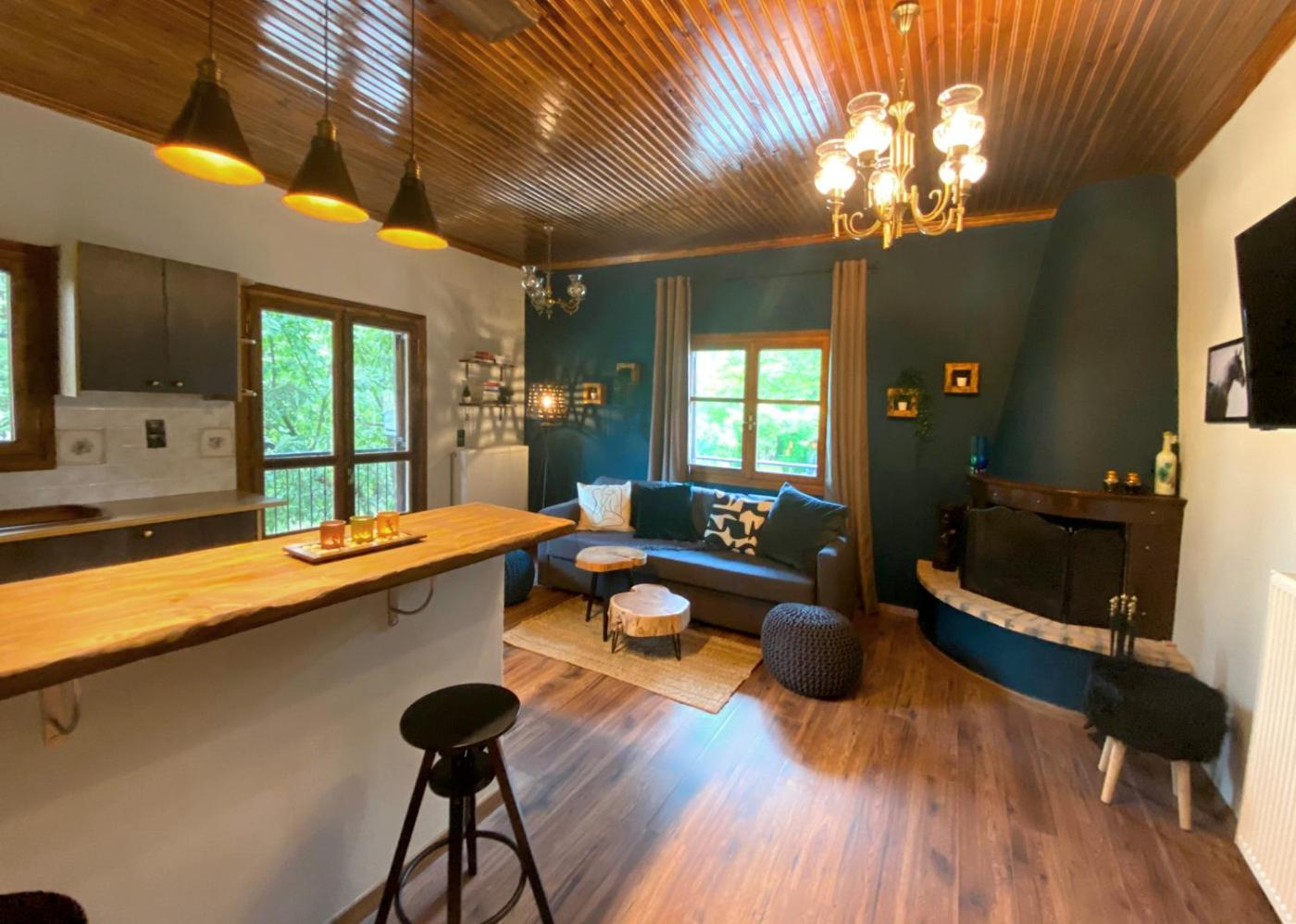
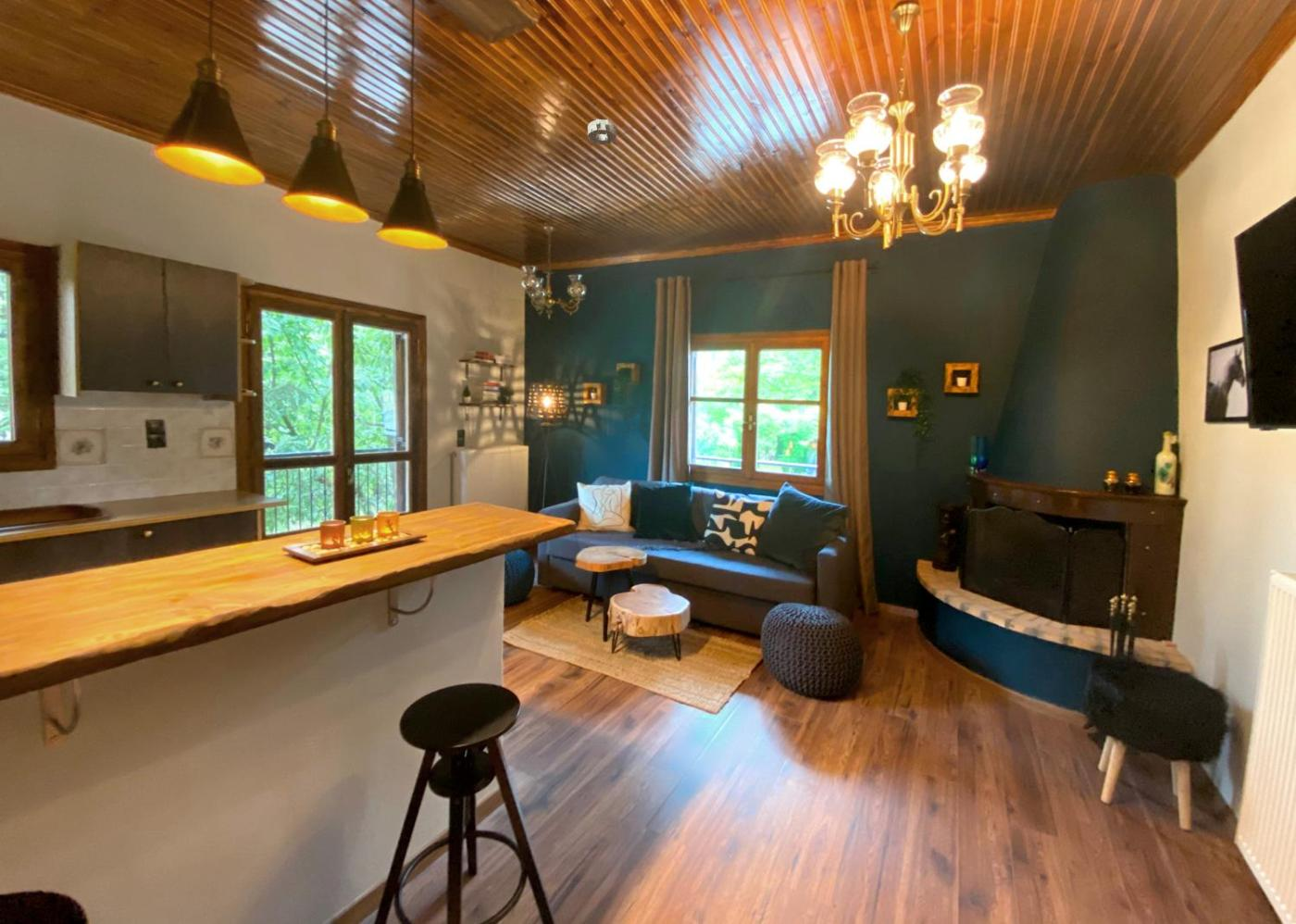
+ smoke detector (602, 131)
